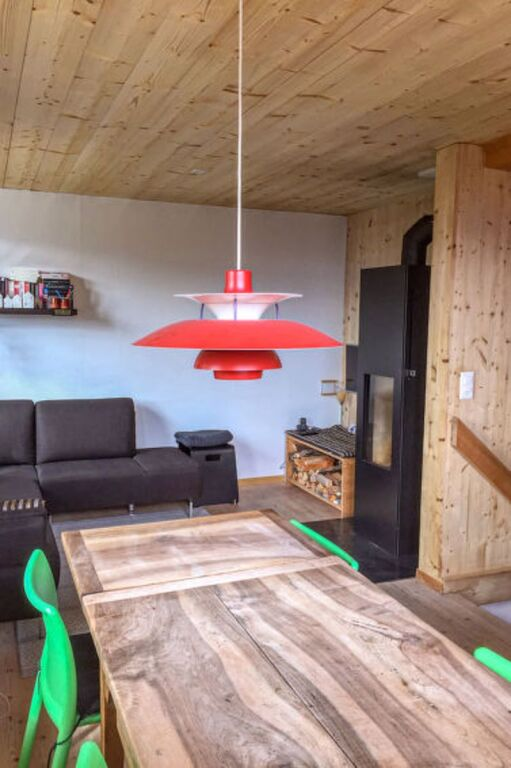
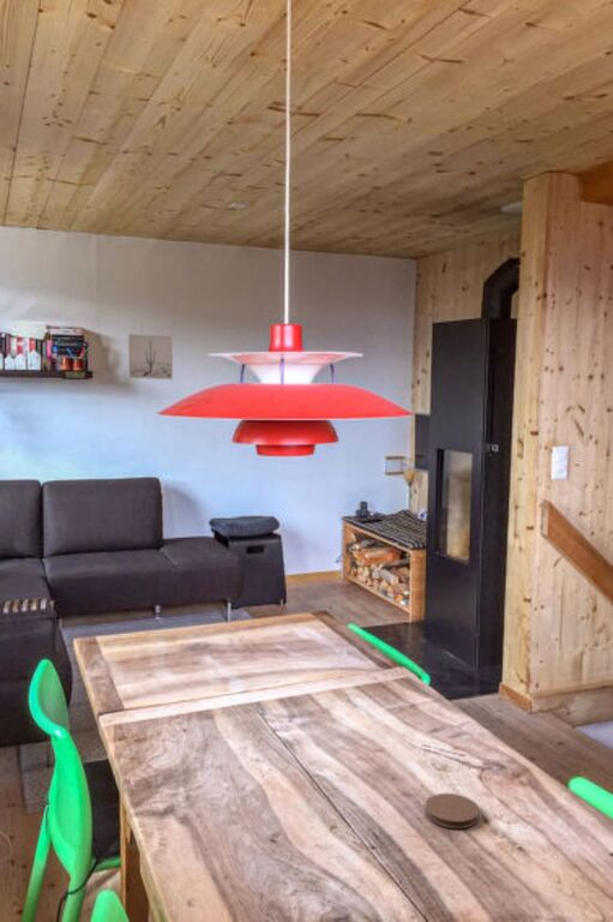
+ wall art (150, 357)
+ coaster (451, 809)
